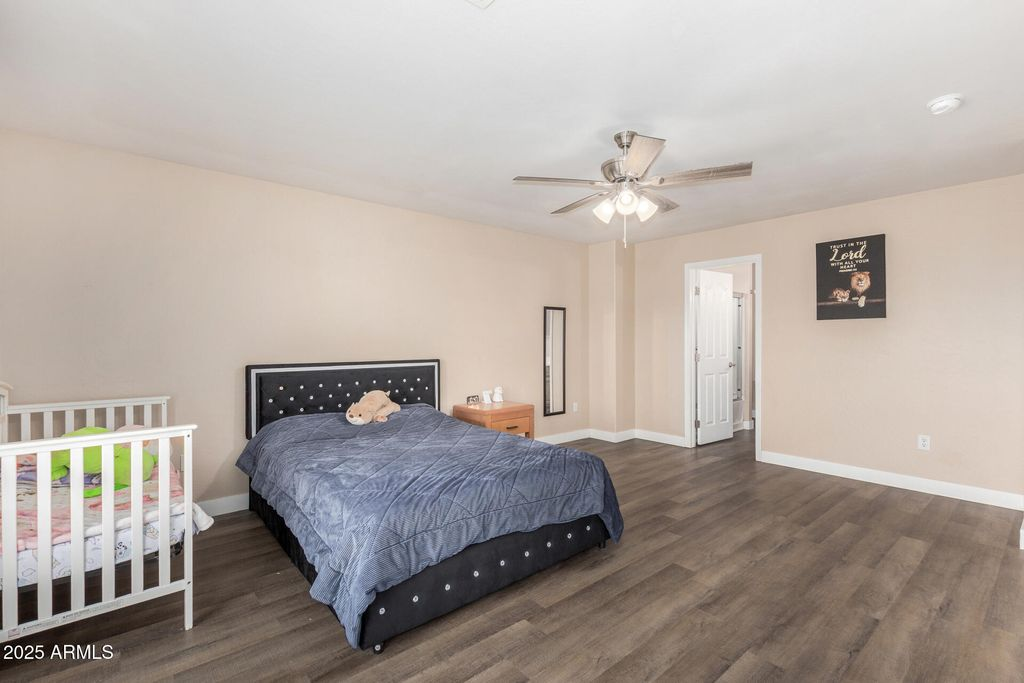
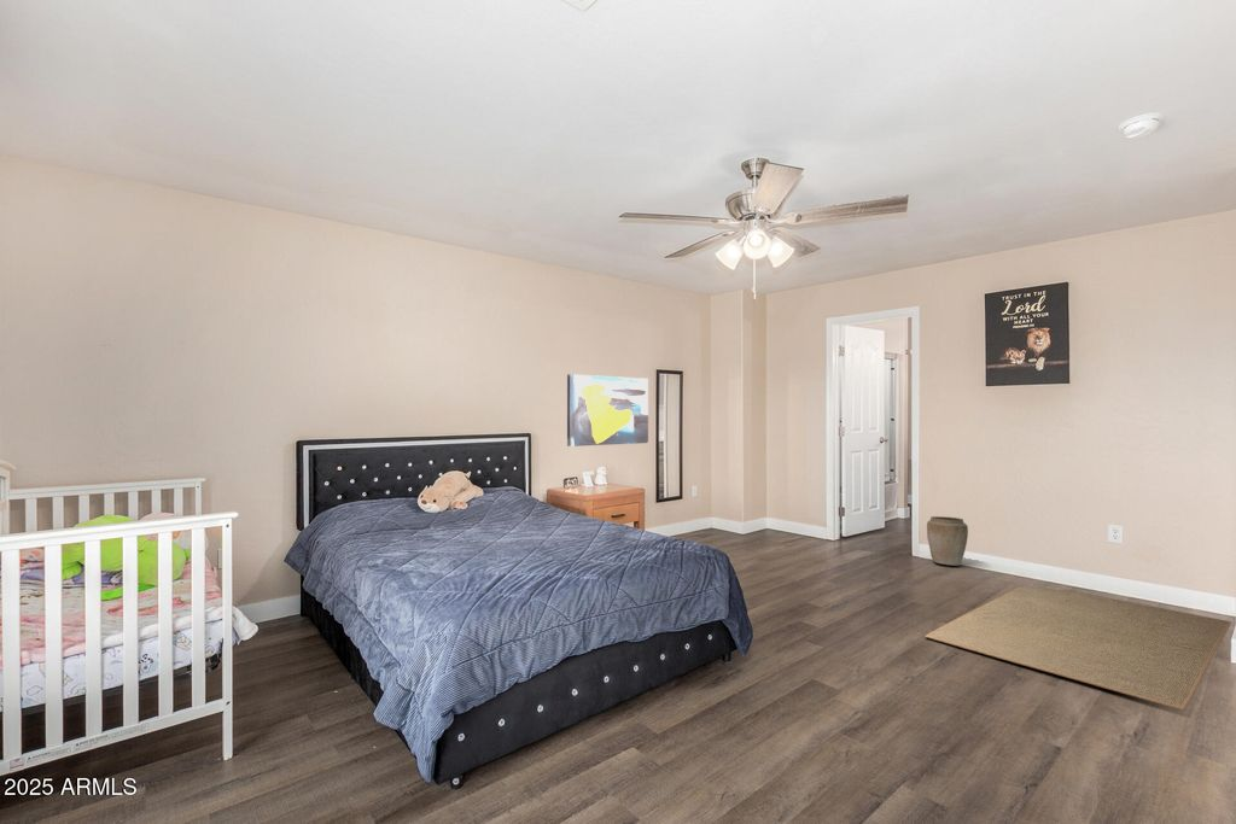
+ vase (946, 540)
+ rug (1083, 629)
+ wall art (610, 410)
